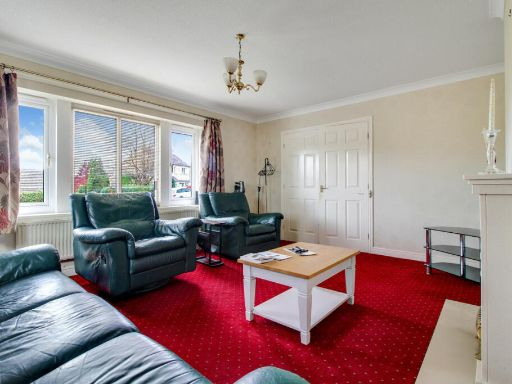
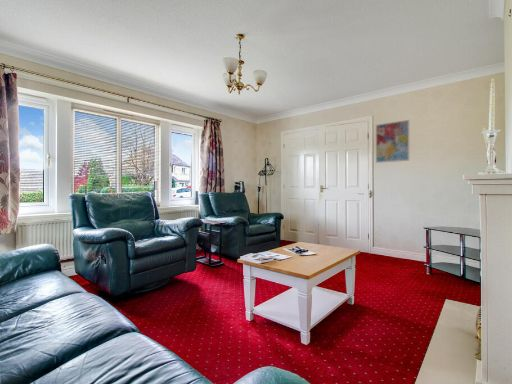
+ wall art (392, 142)
